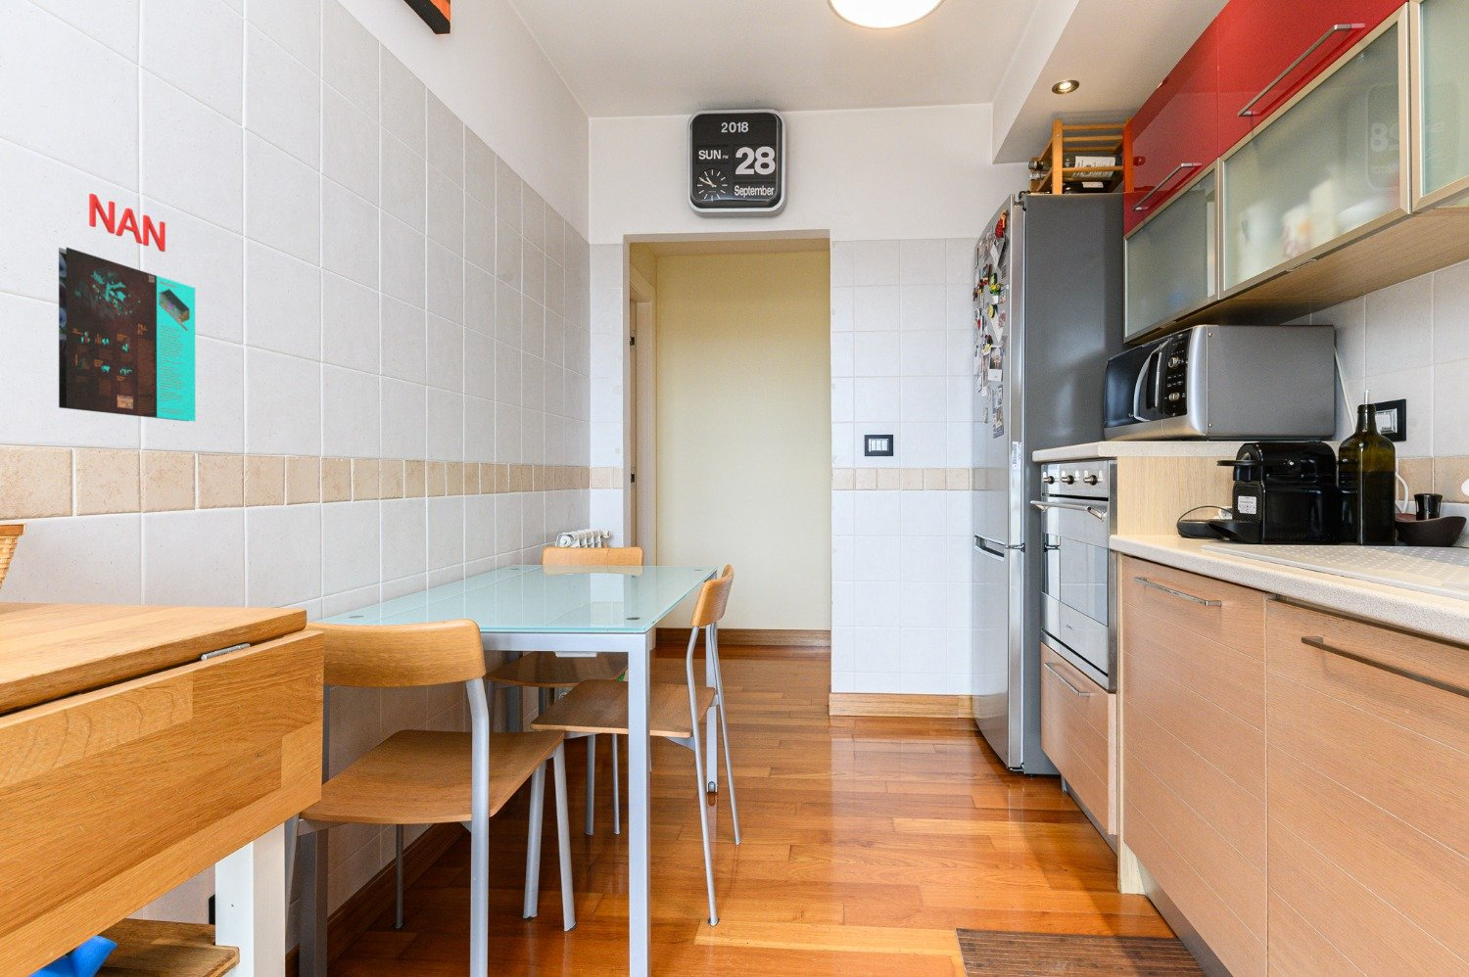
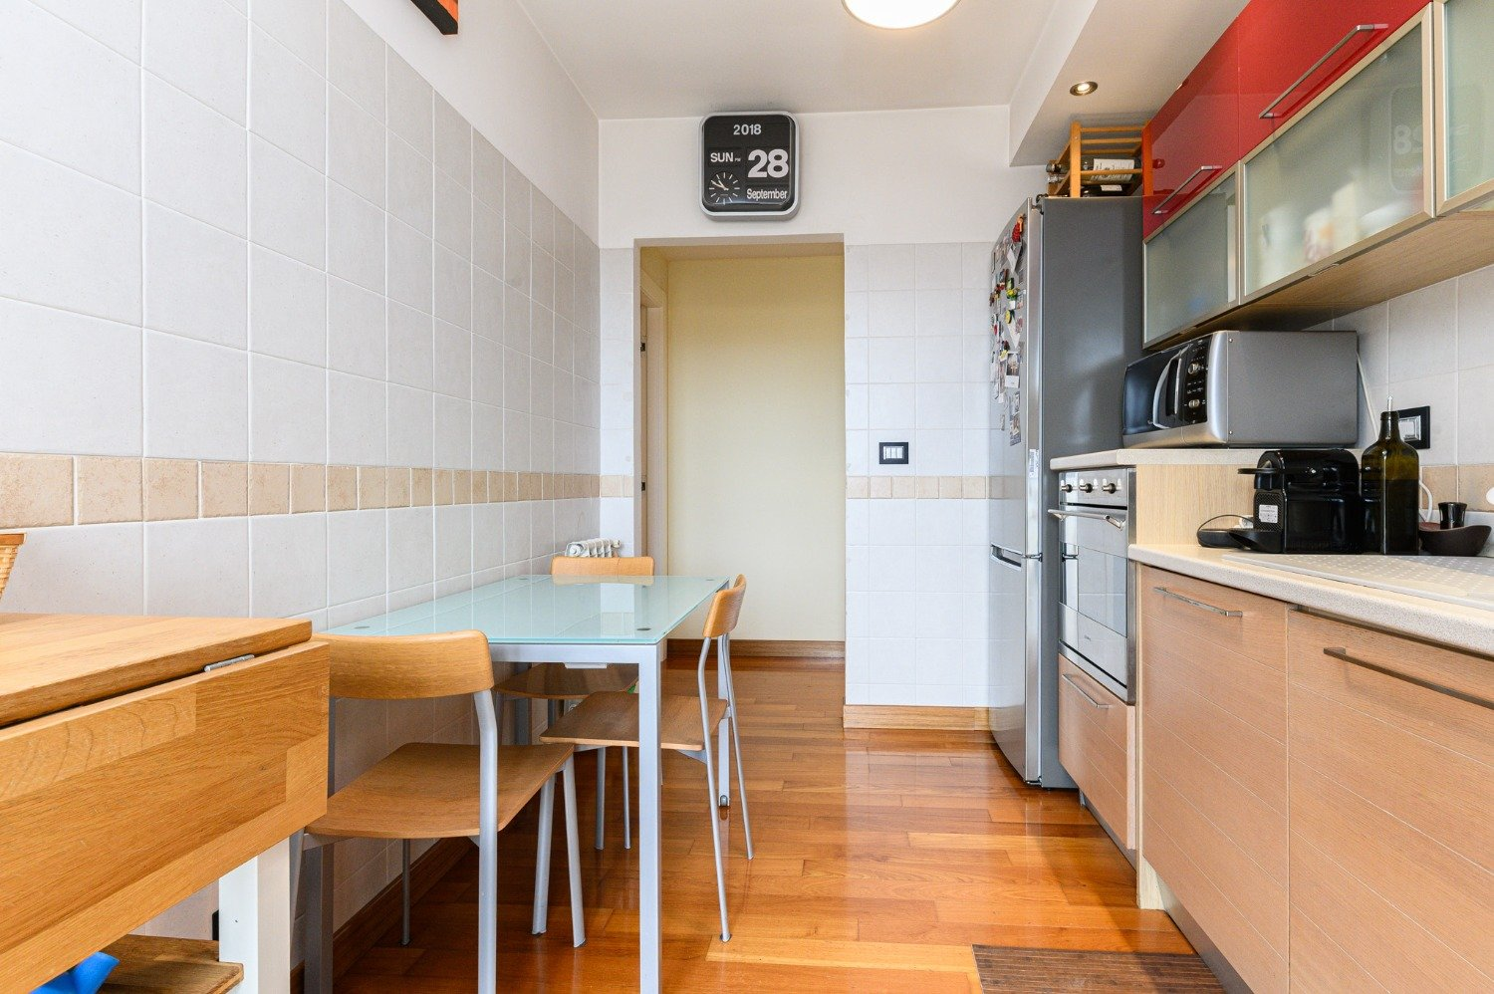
- calendar (132, 311)
